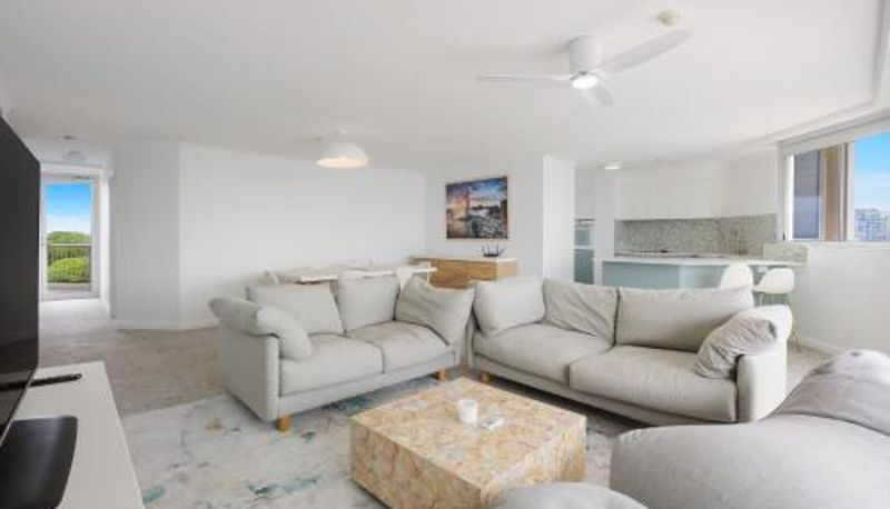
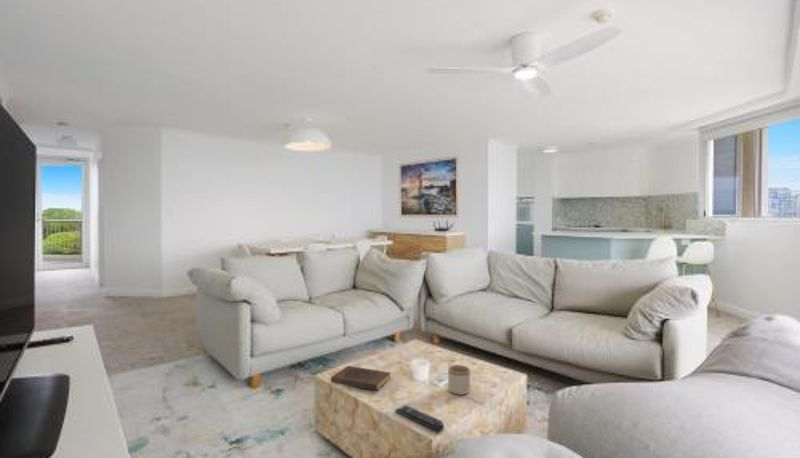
+ mug (459, 378)
+ remote control (418, 417)
+ book (361, 377)
